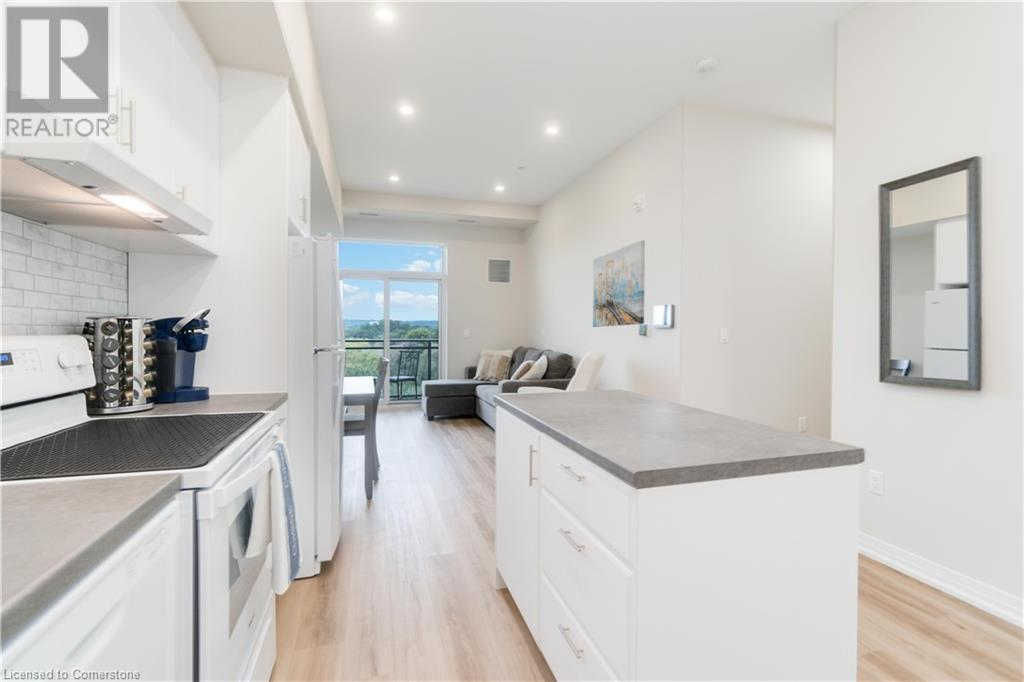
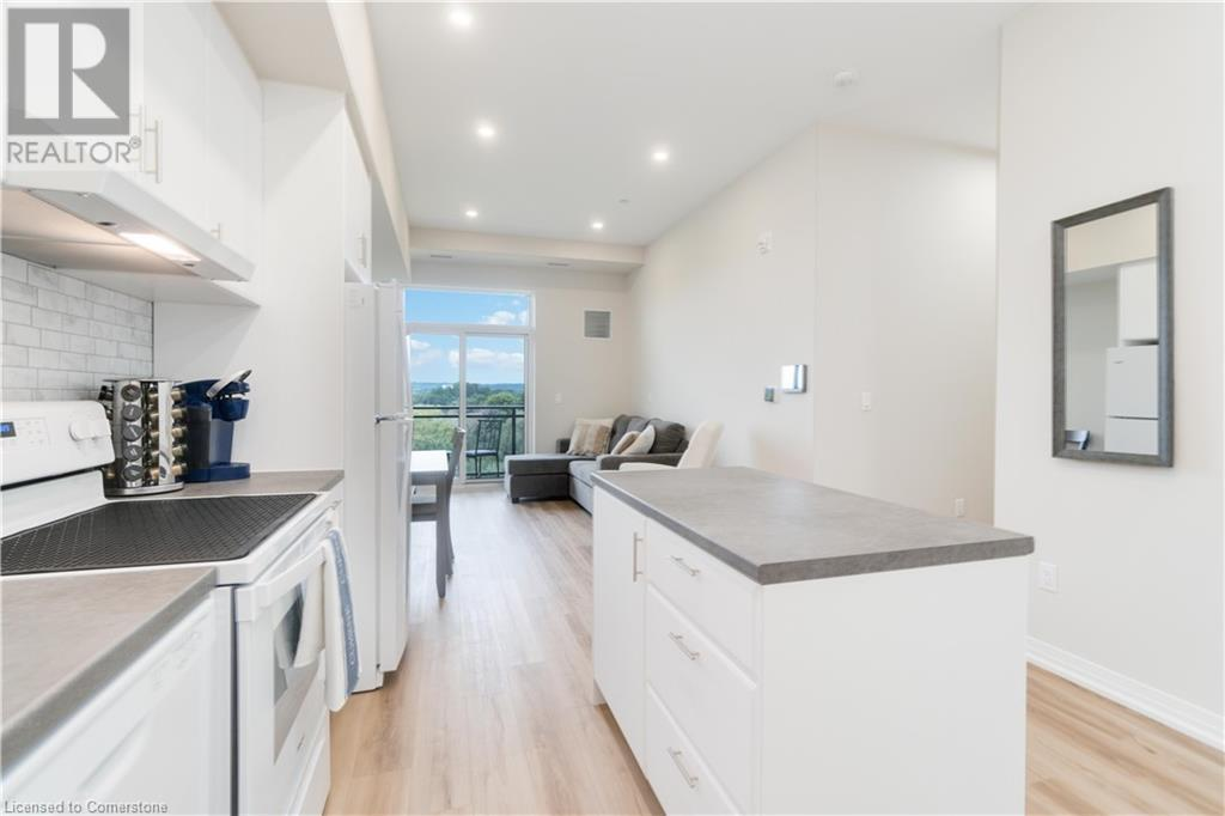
- wall art (615, 288)
